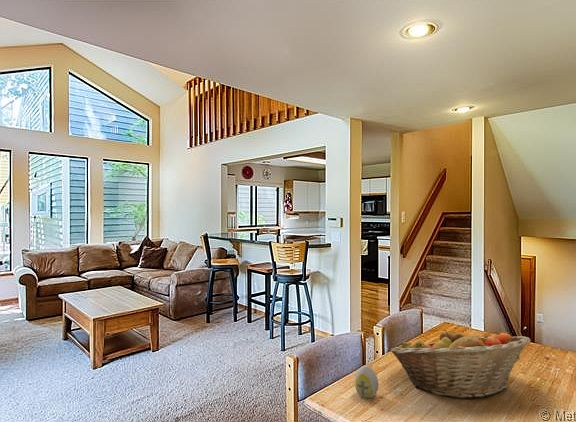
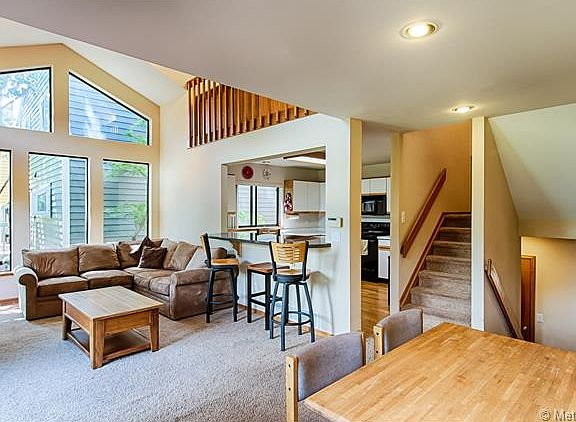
- decorative egg (366, 380)
- fruit basket (458, 355)
